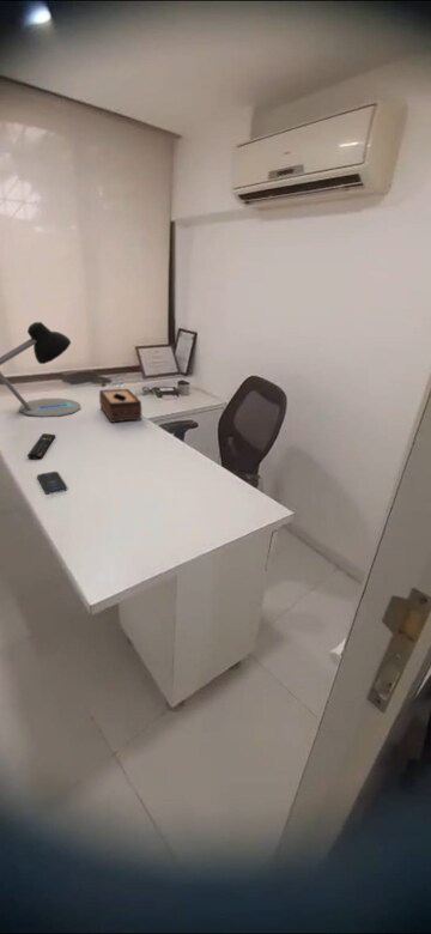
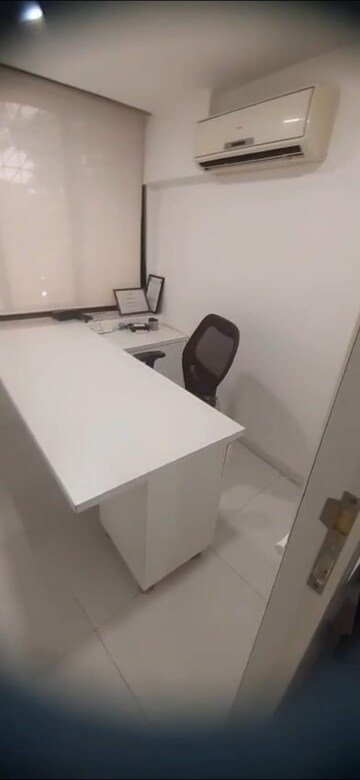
- tissue box (120, 405)
- remote control (42, 445)
- desk lamp (40, 363)
- smartphone (51, 481)
